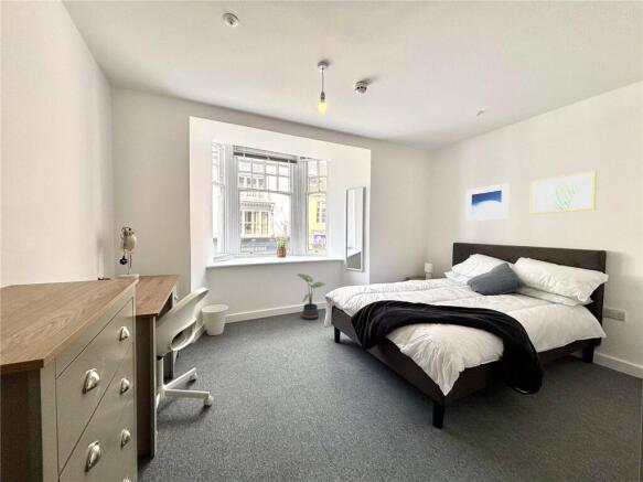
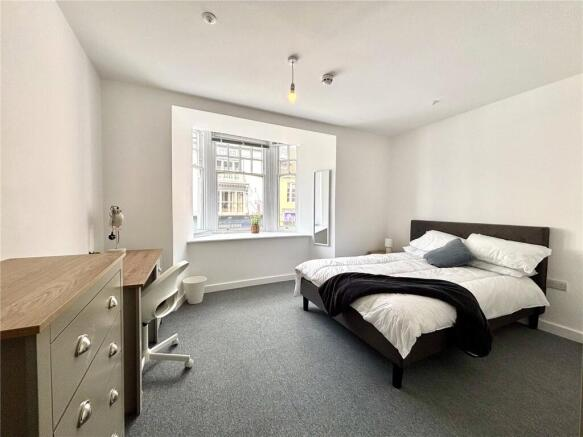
- potted plant (311, 296)
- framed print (485, 203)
- wall art (559, 194)
